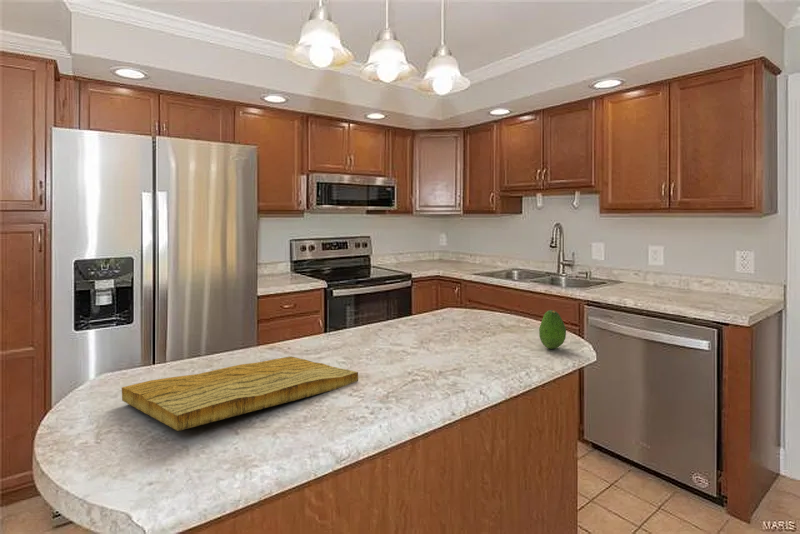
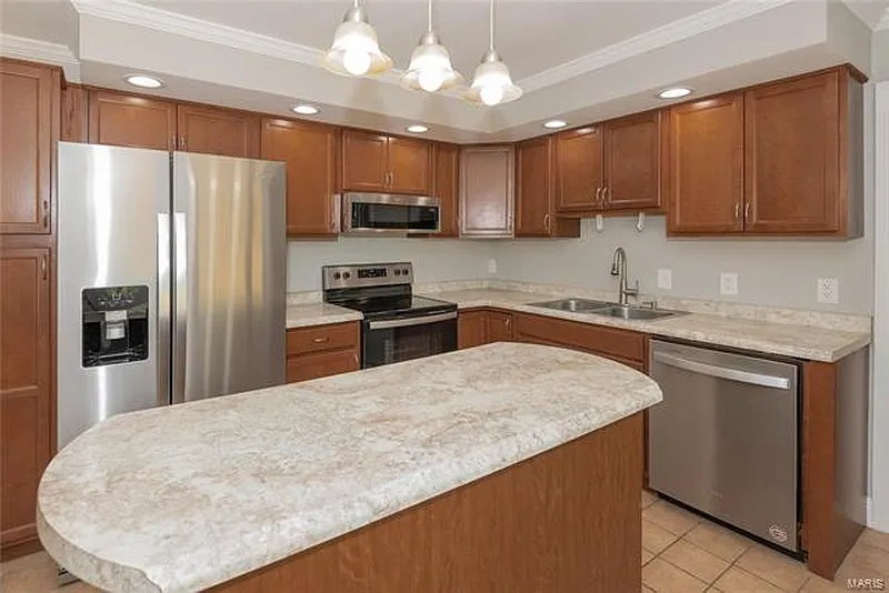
- cutting board (247, 382)
- fruit (552, 329)
